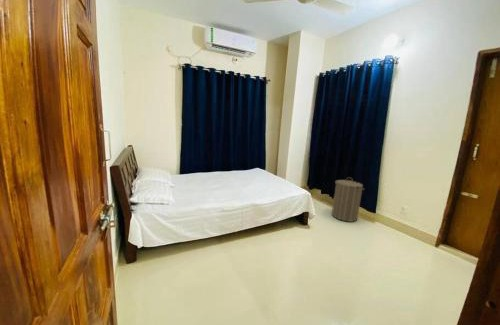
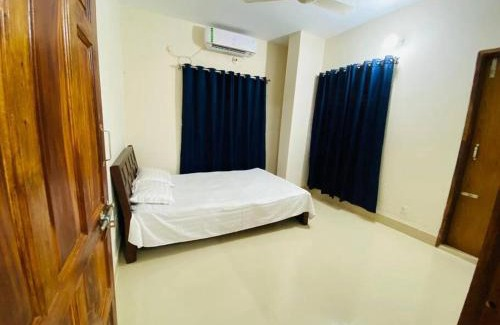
- laundry hamper (347, 197)
